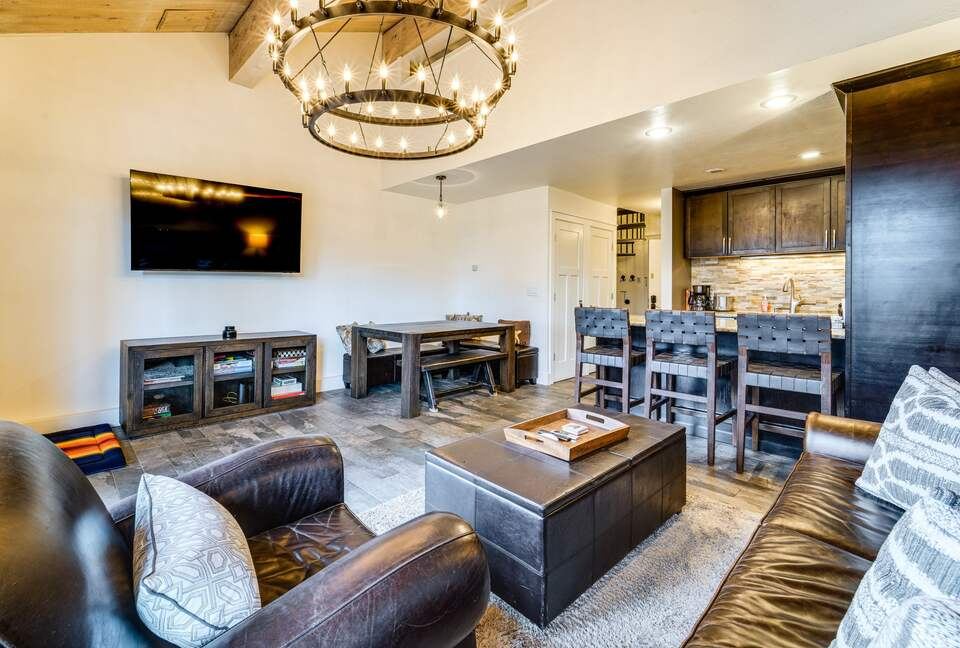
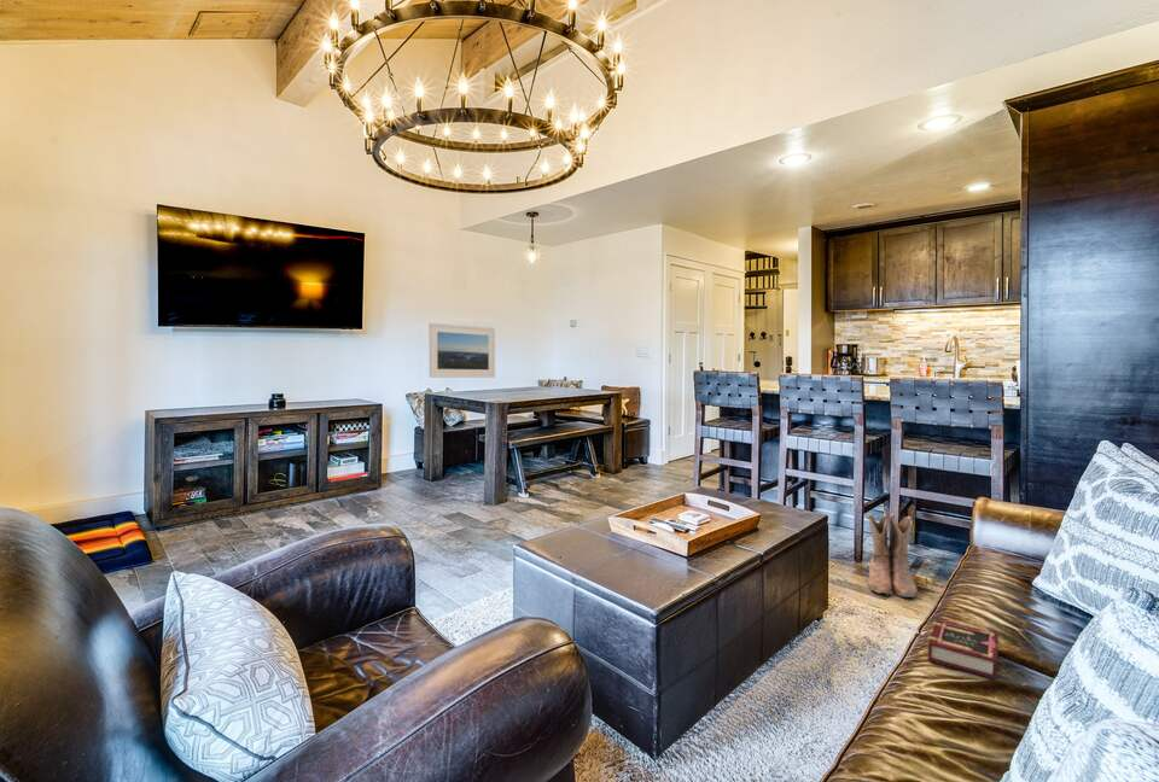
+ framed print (464, 351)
+ book (962, 646)
+ boots (891, 552)
